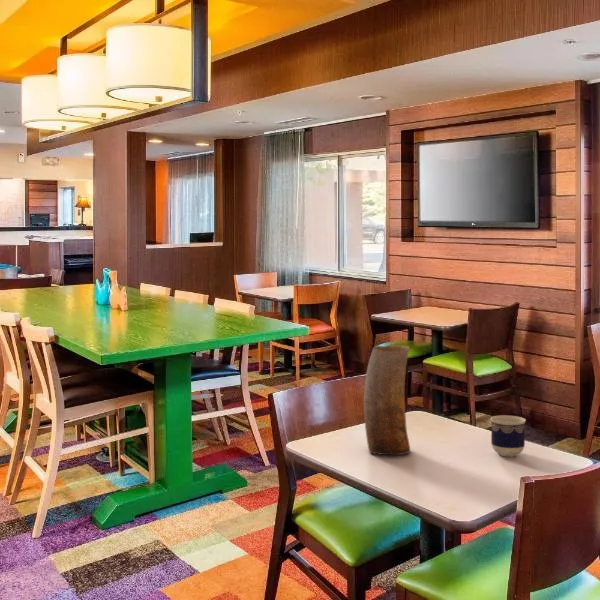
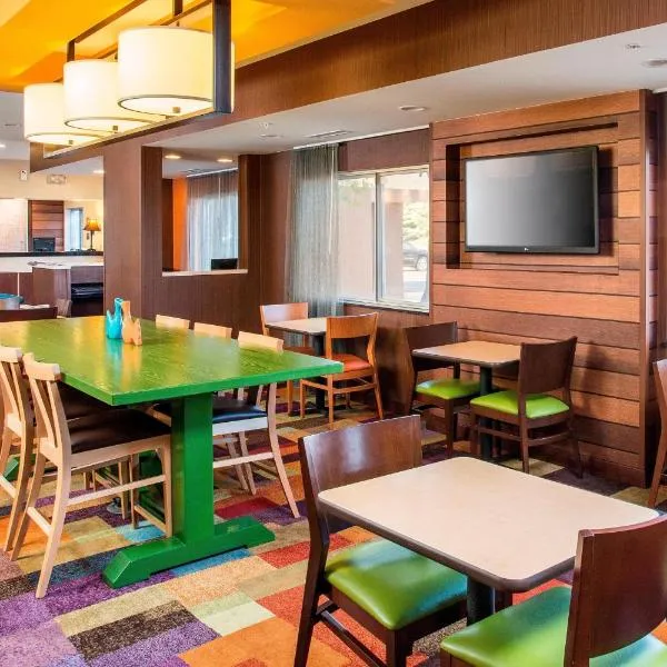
- cup (505, 435)
- vase (387, 399)
